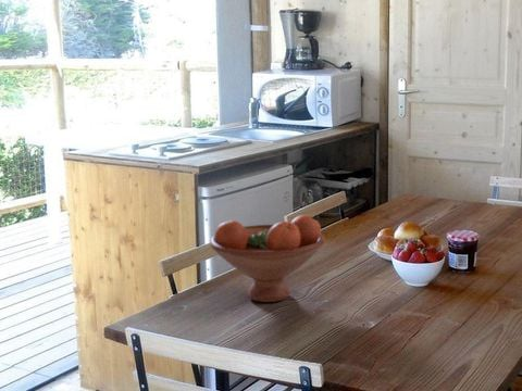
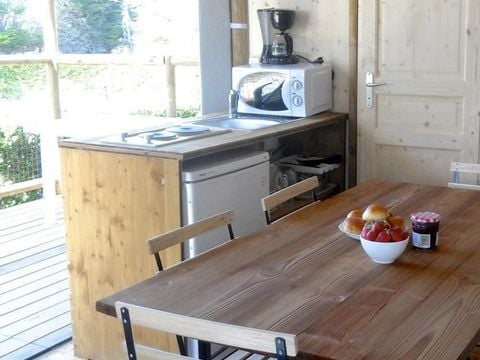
- fruit bowl (268, 255)
